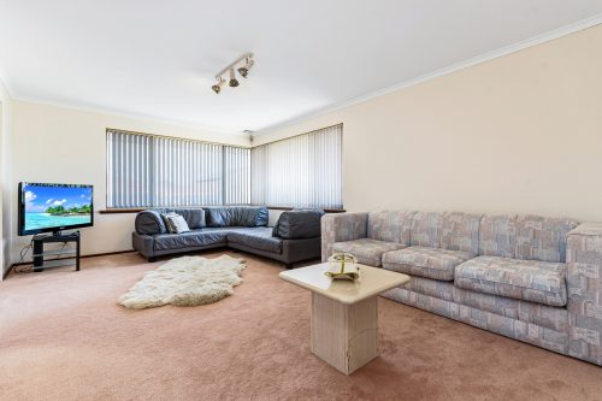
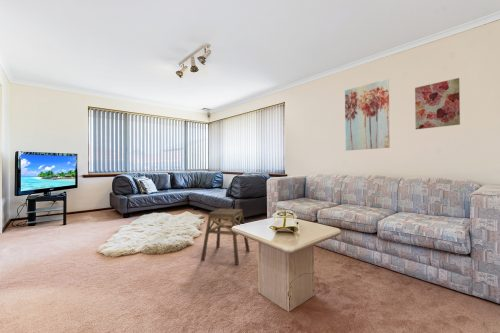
+ wall art (365, 117)
+ stool (226, 233)
+ wall art (436, 105)
